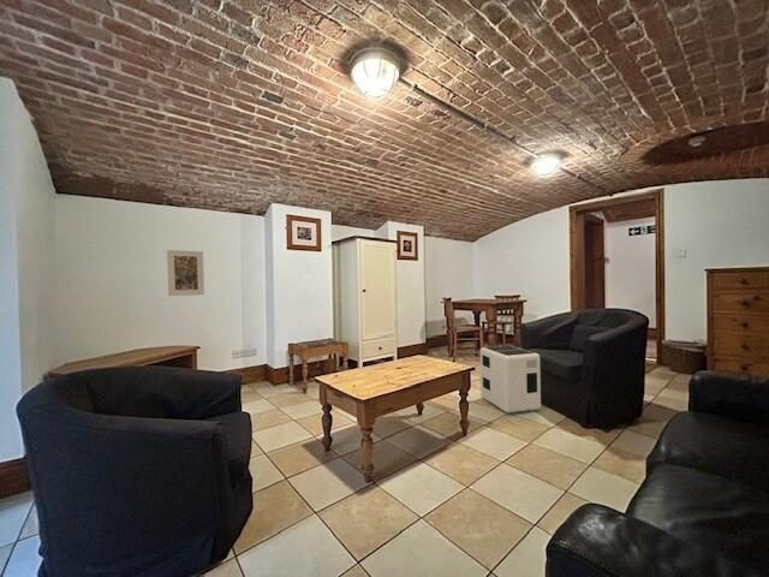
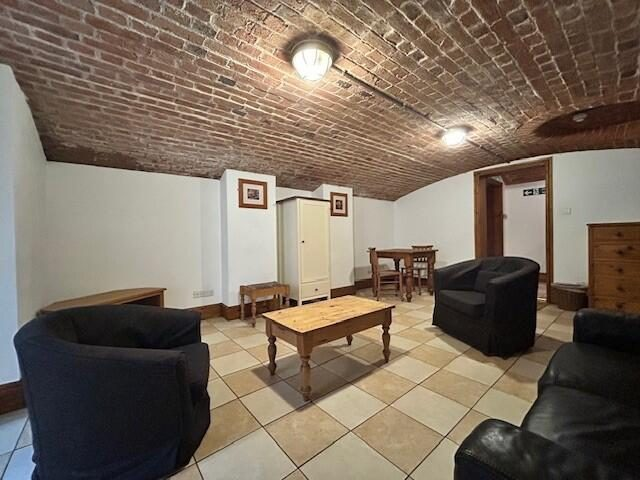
- air purifier (508, 377)
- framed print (186, 273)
